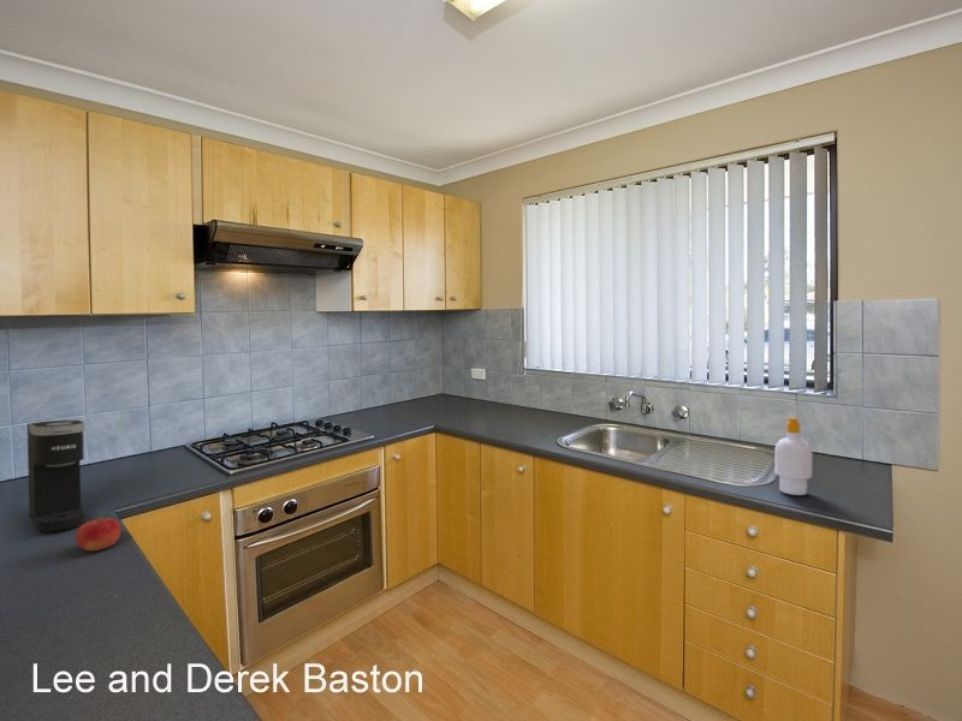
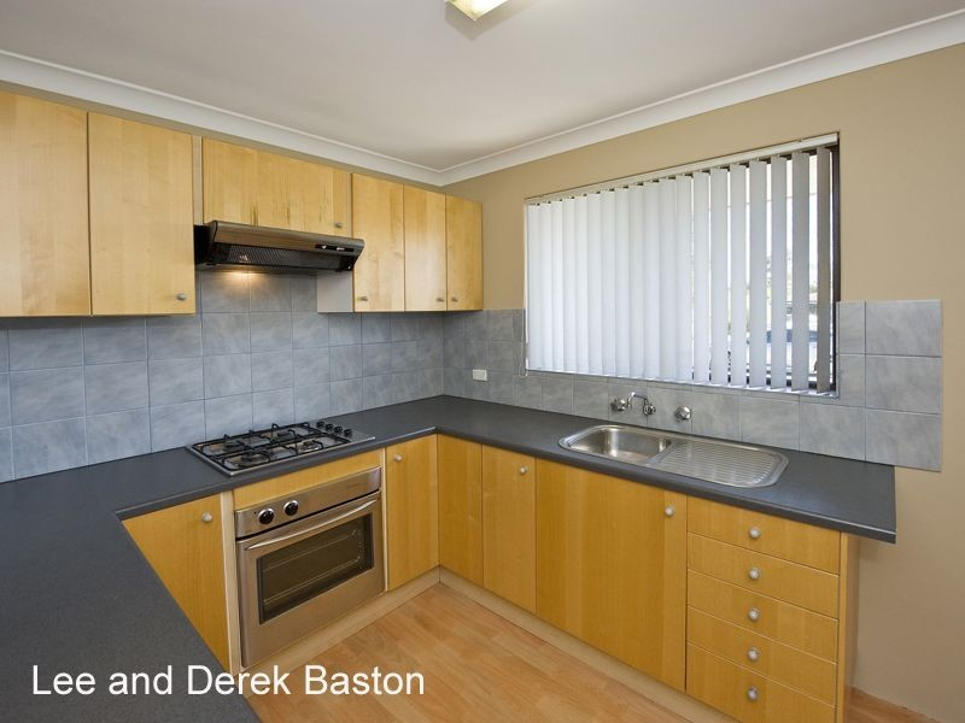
- coffee maker (55, 470)
- soap bottle (792, 455)
- fruit (99, 532)
